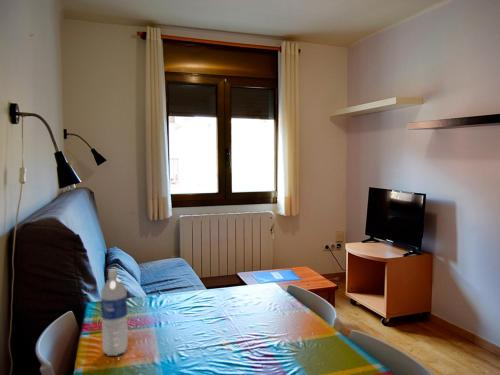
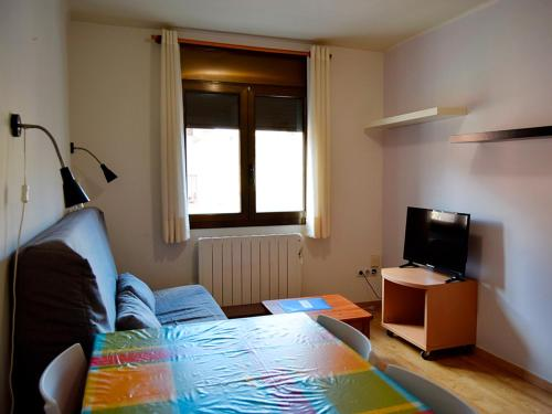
- water bottle (114, 311)
